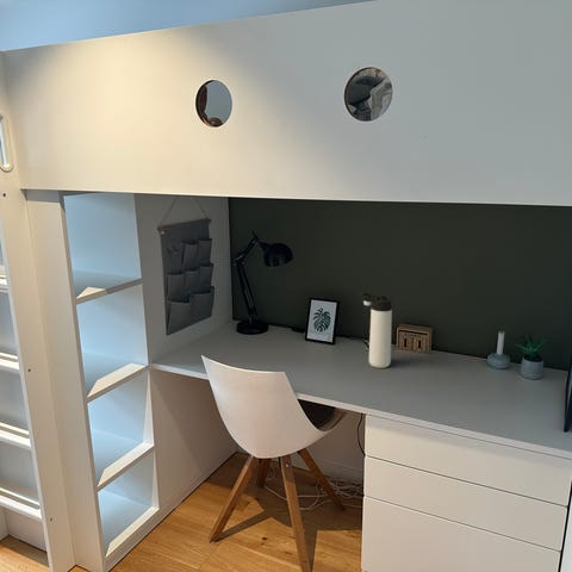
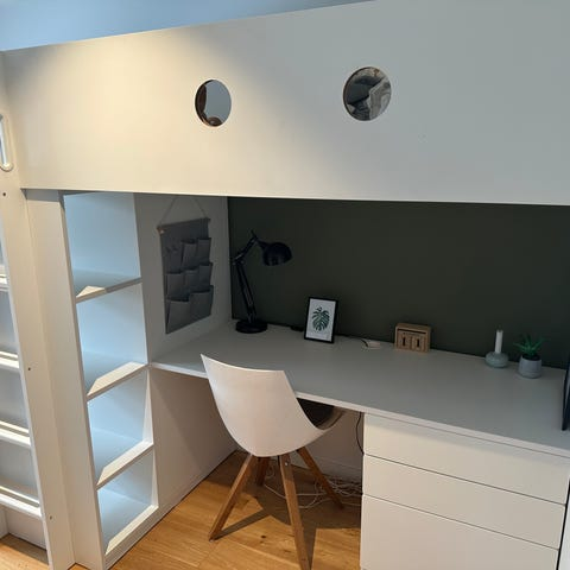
- thermos bottle (375, 329)
